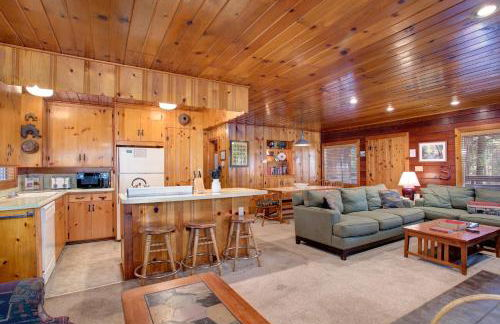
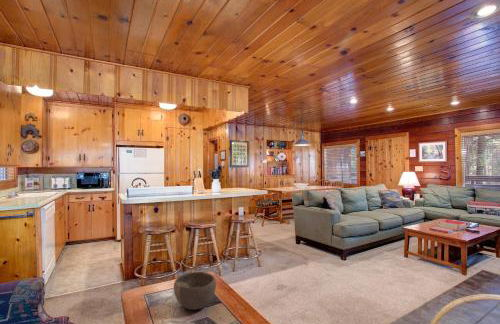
+ bowl (195, 291)
